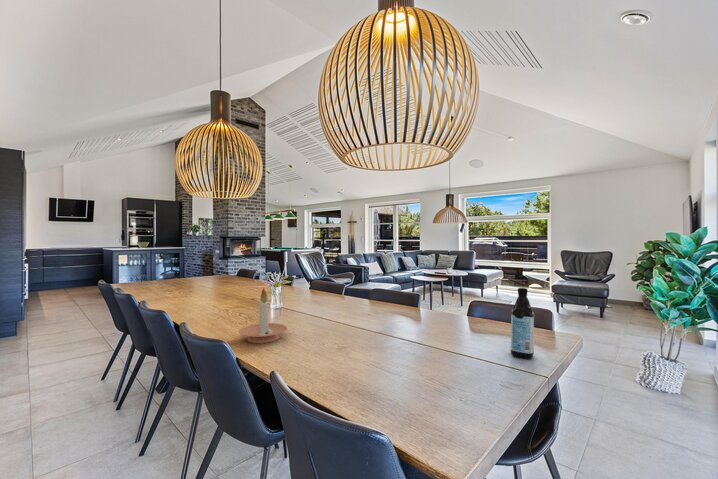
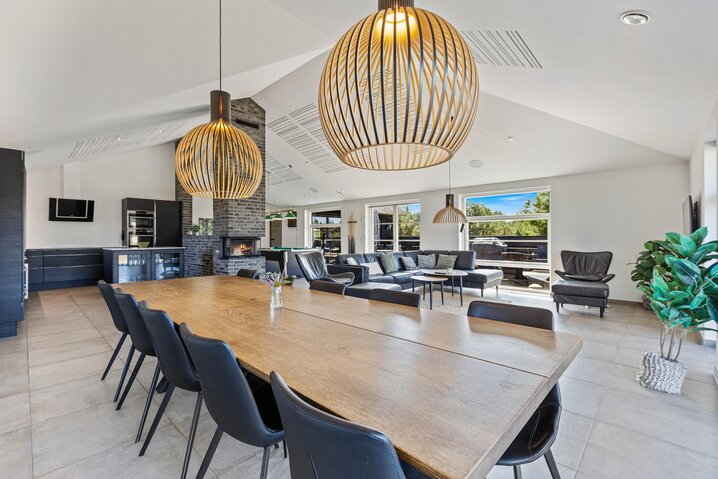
- water bottle (522, 321)
- candle holder (263, 312)
